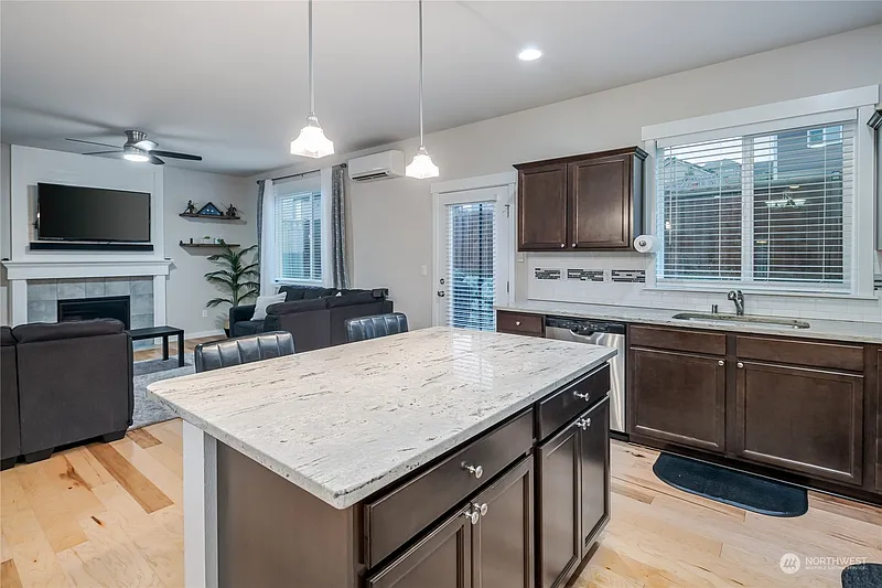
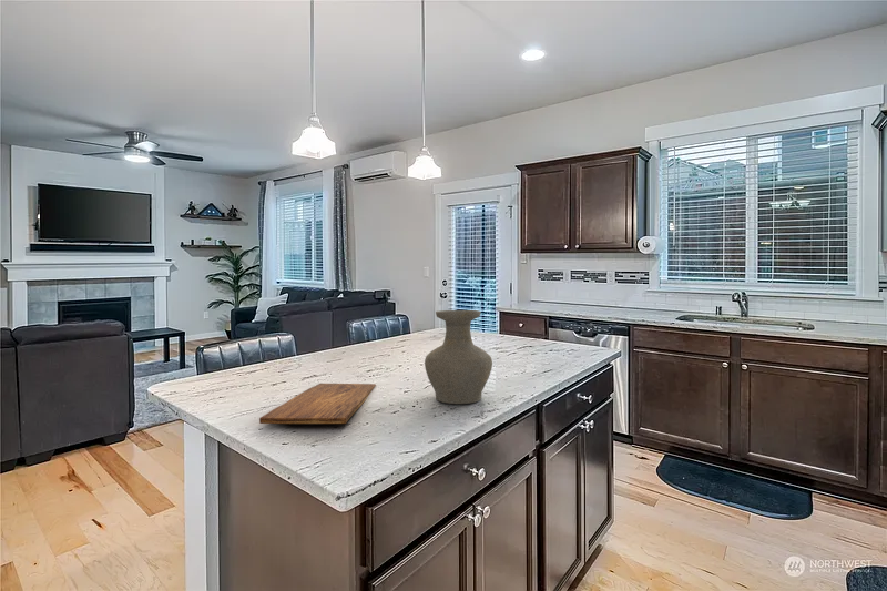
+ cutting board (327, 400)
+ vase (458, 354)
